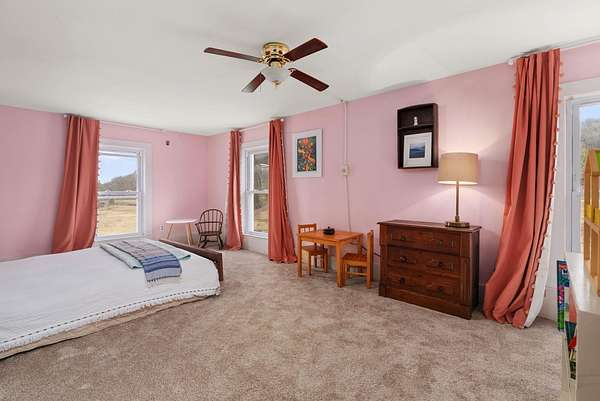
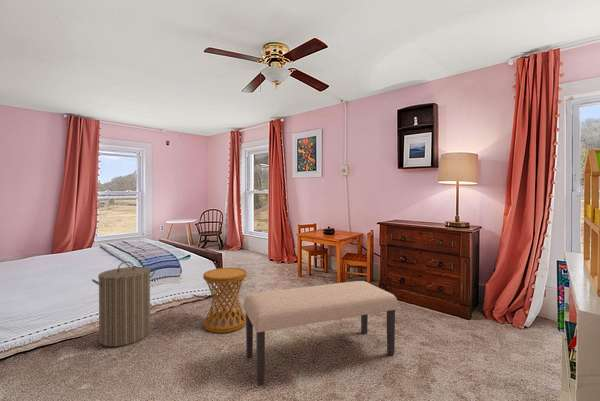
+ bench (320, 321)
+ side table (225, 298)
+ laundry hamper (125, 298)
